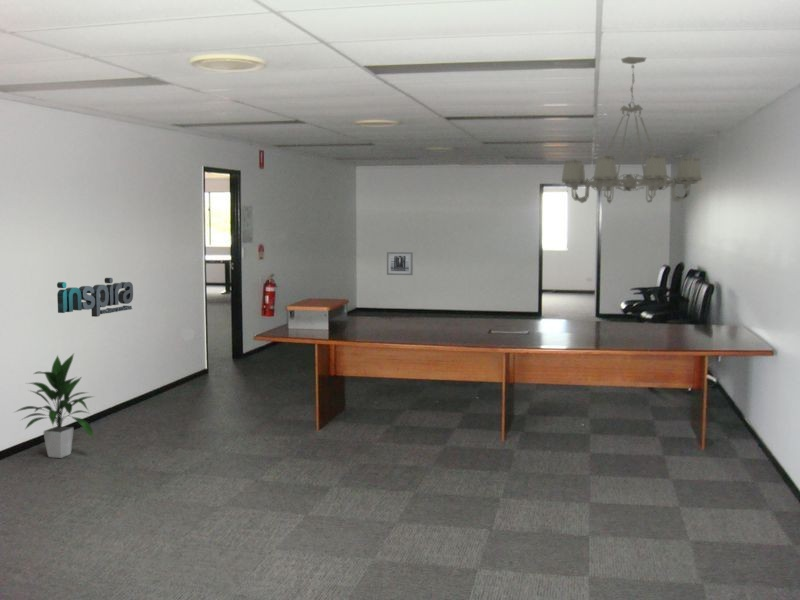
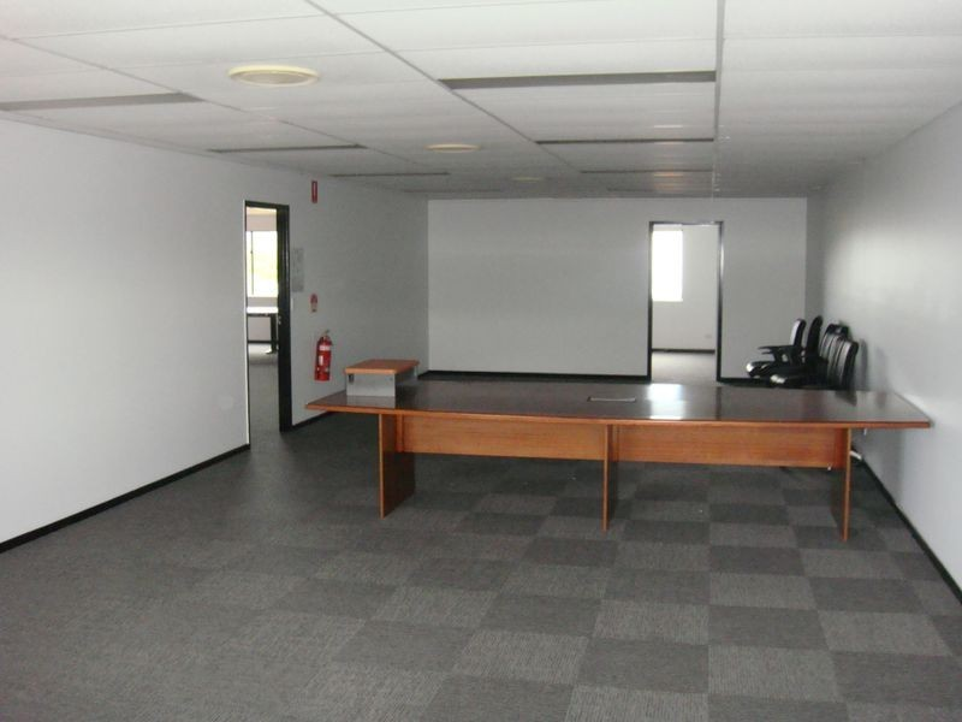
- text sign (98, 297)
- wall art (399, 263)
- chandelier (626, 129)
- indoor plant (59, 406)
